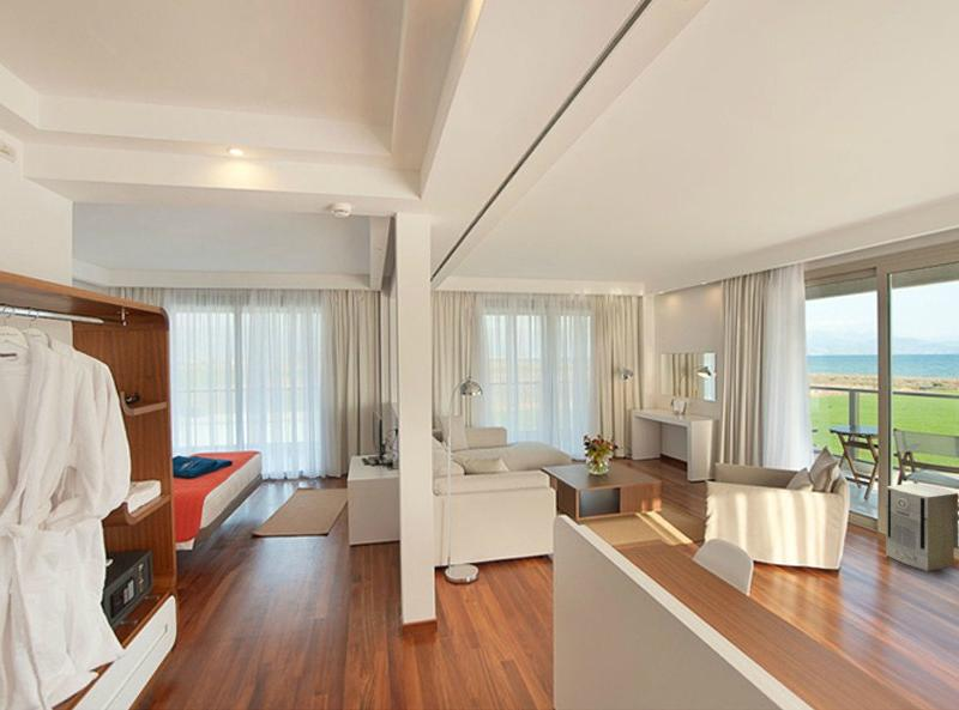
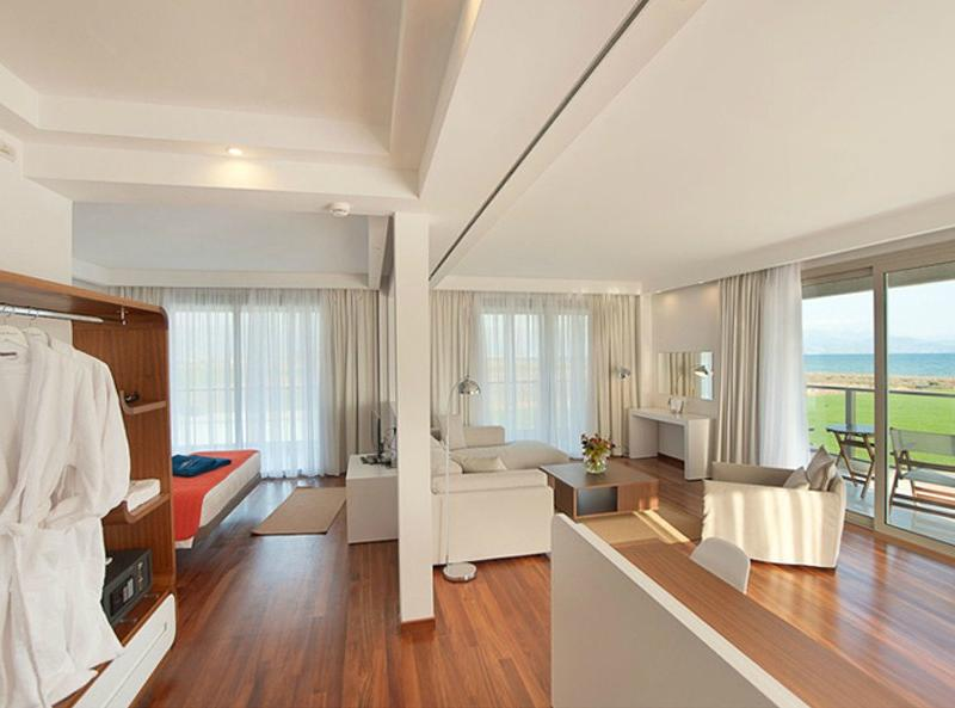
- air purifier (921, 524)
